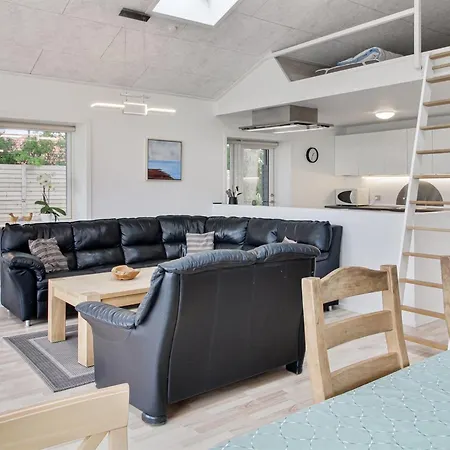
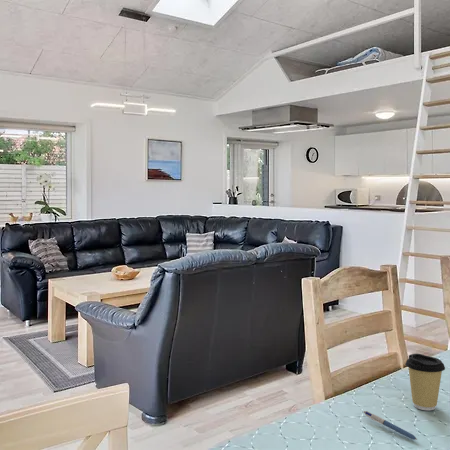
+ pen (388, 425)
+ coffee cup (424, 382)
